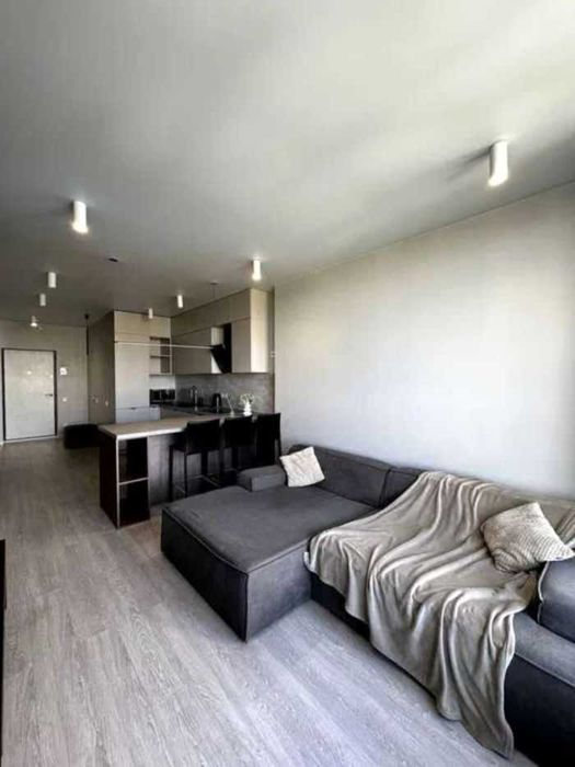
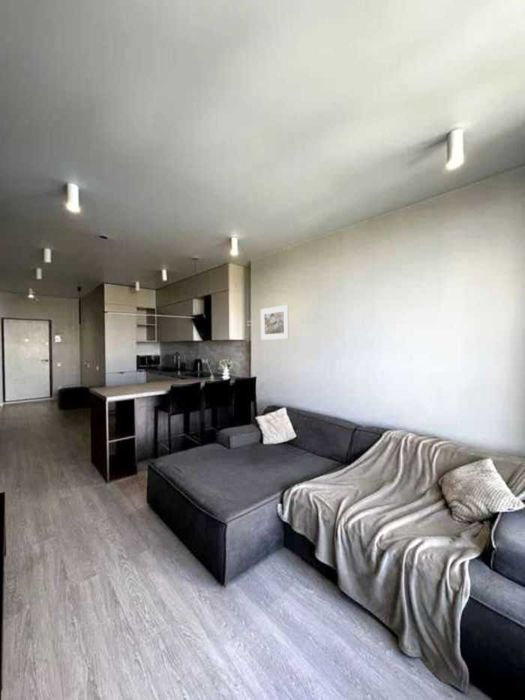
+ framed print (274, 323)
